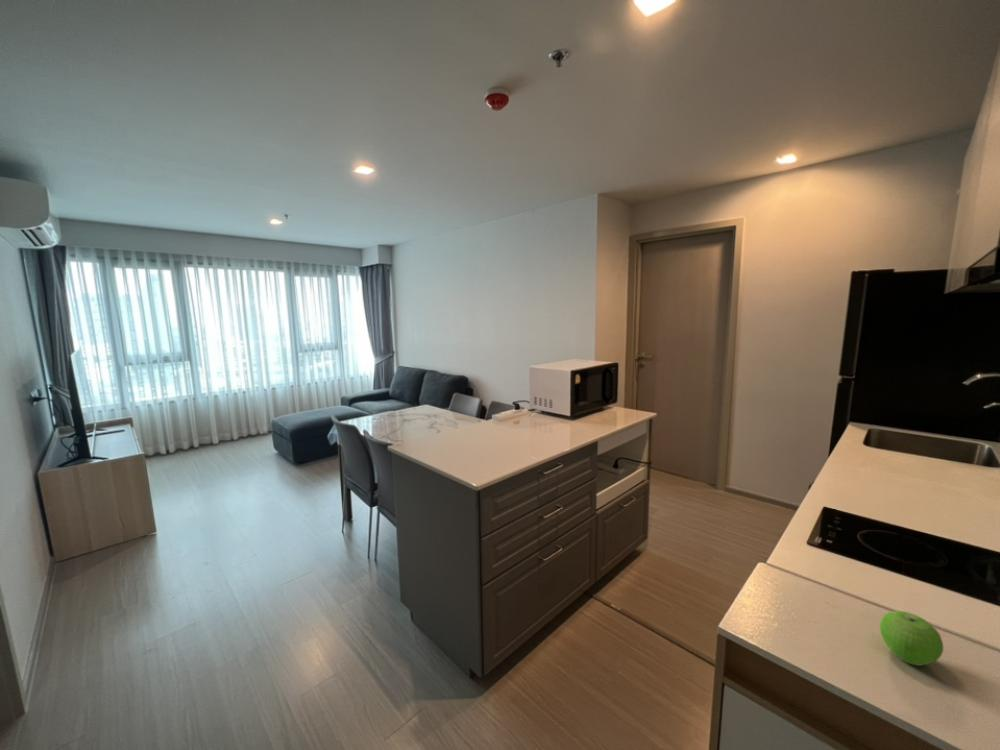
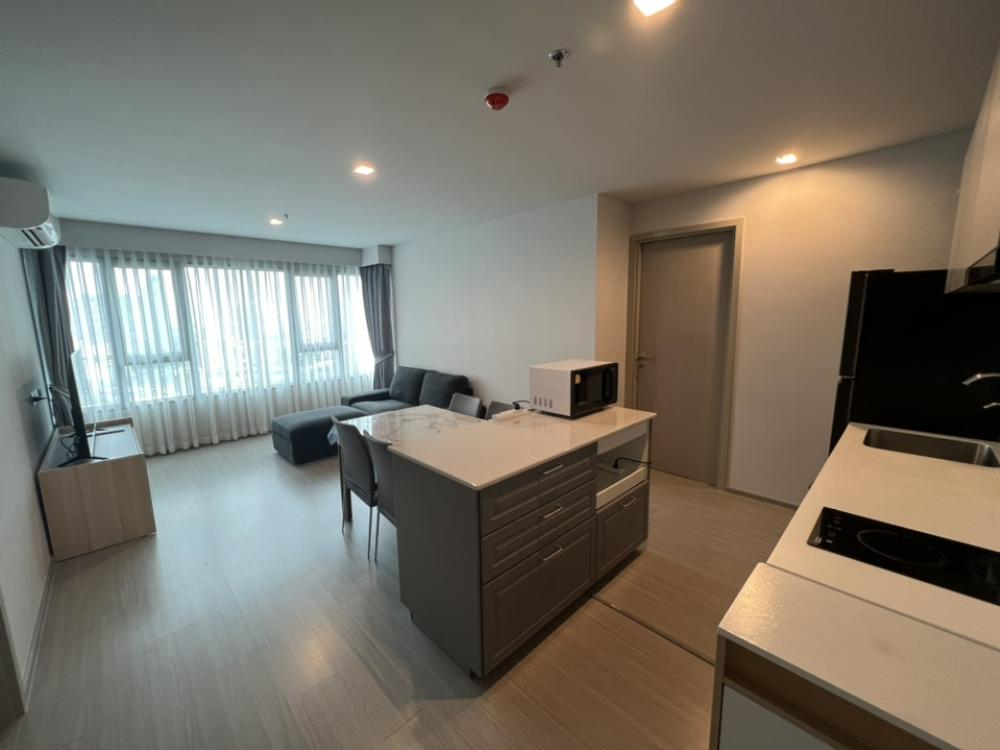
- fruit (910, 638)
